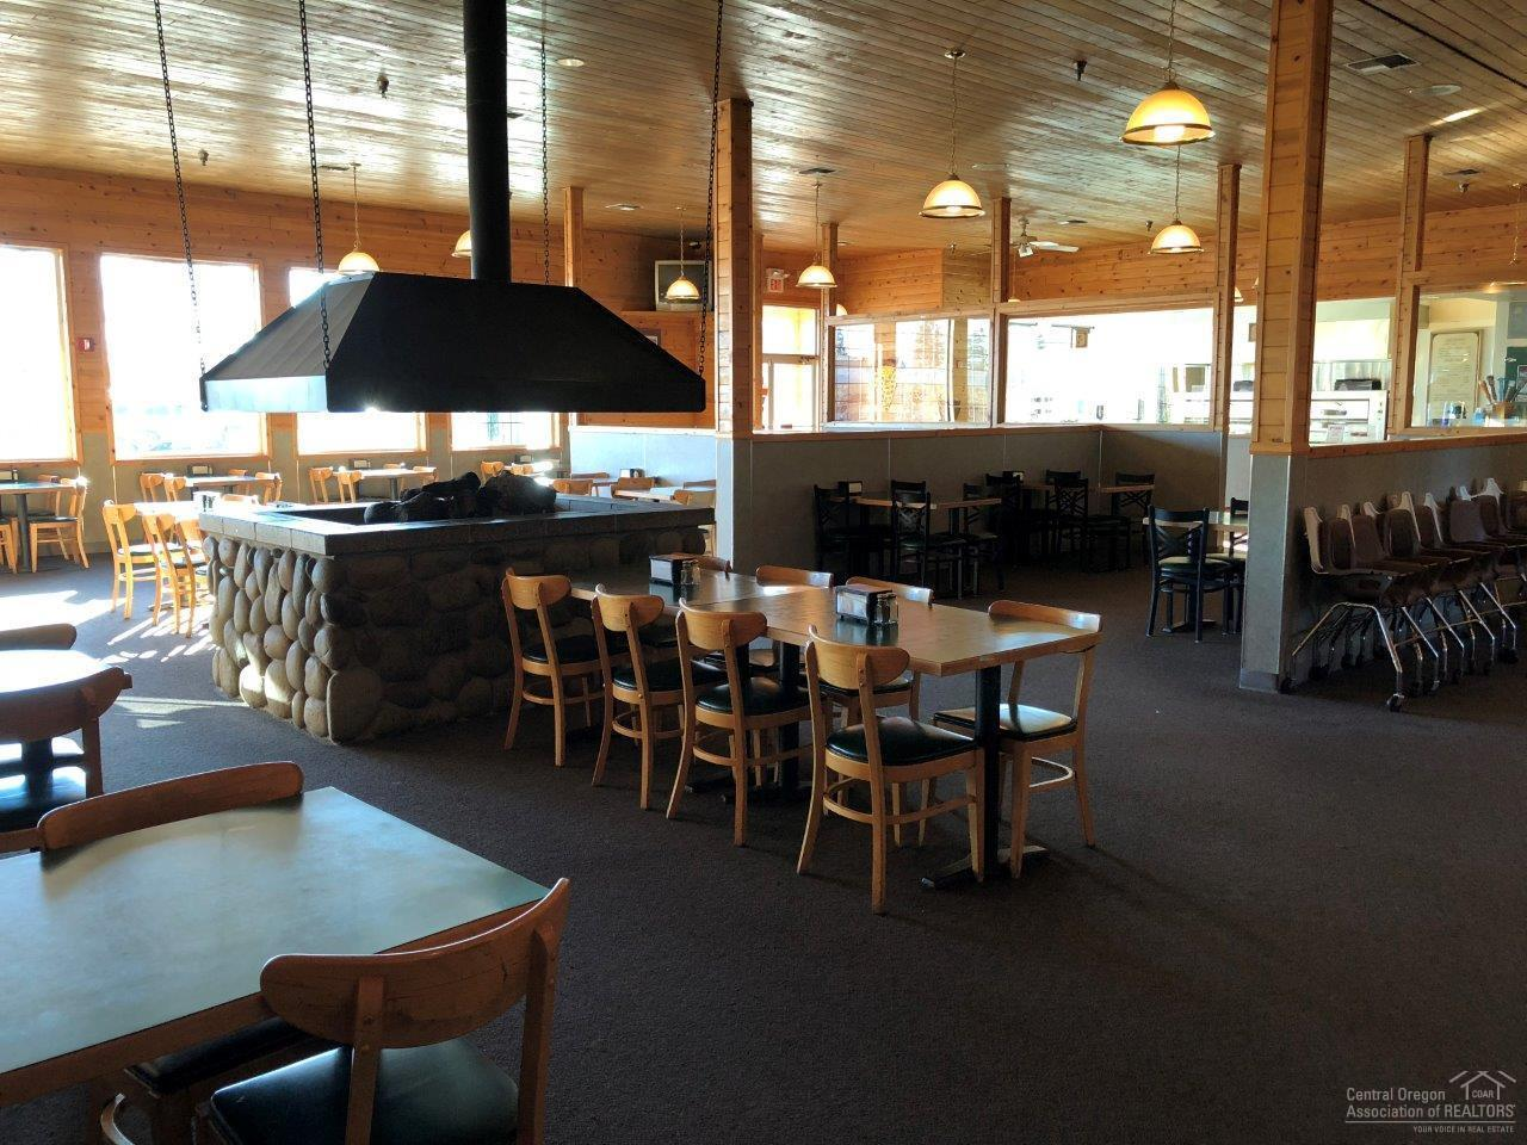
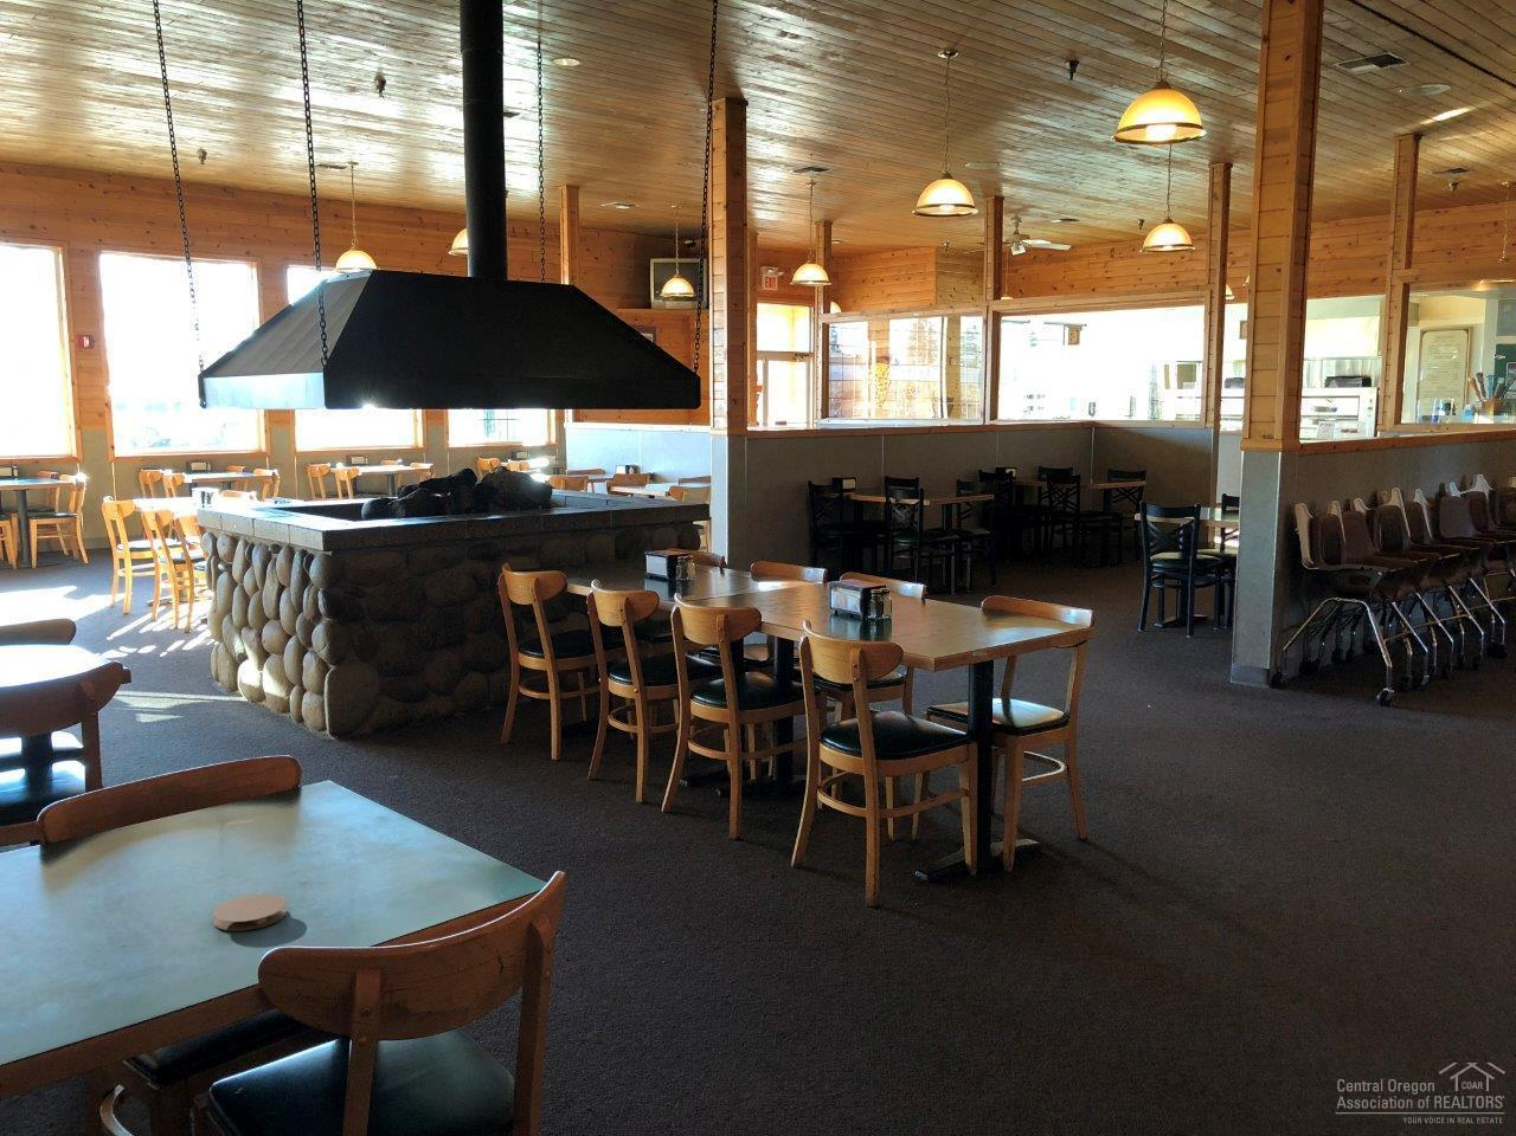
+ coaster (249, 912)
